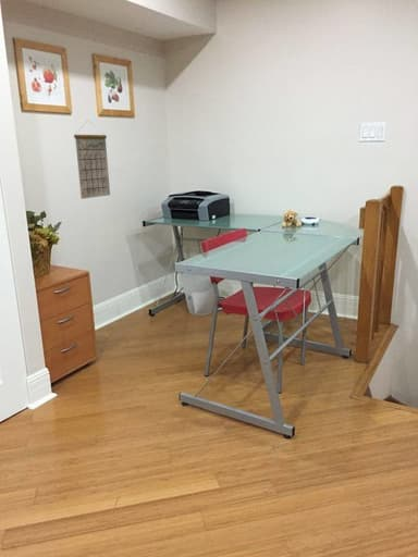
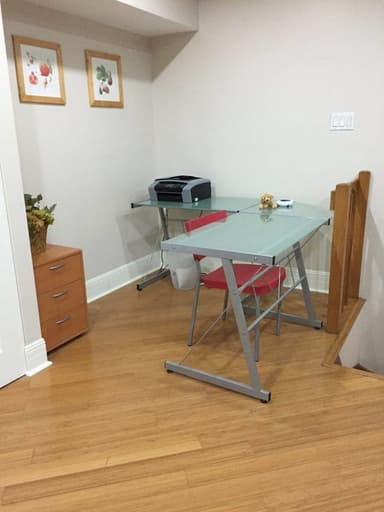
- calendar (93, 159)
